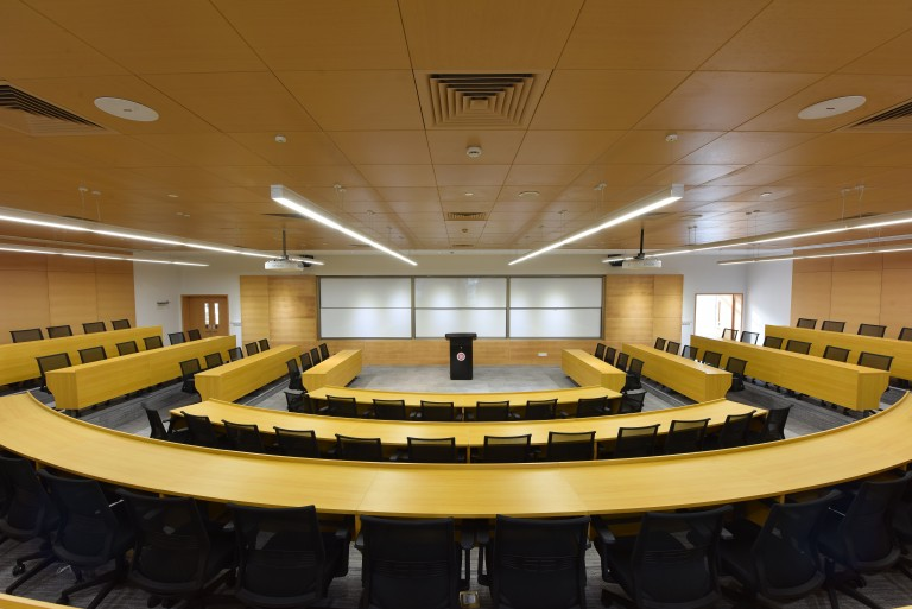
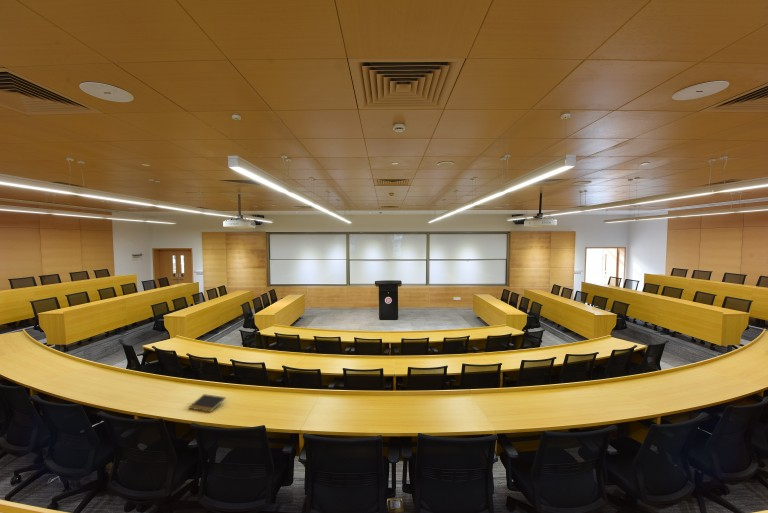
+ notepad (207, 402)
